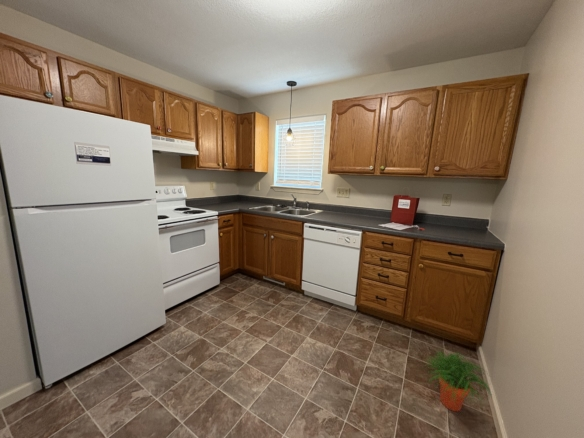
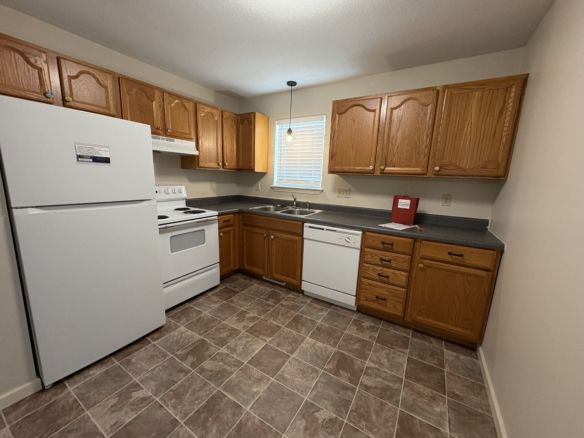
- potted plant (453, 380)
